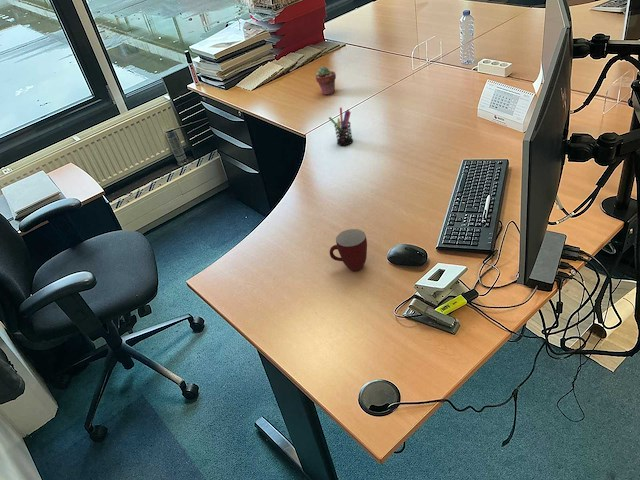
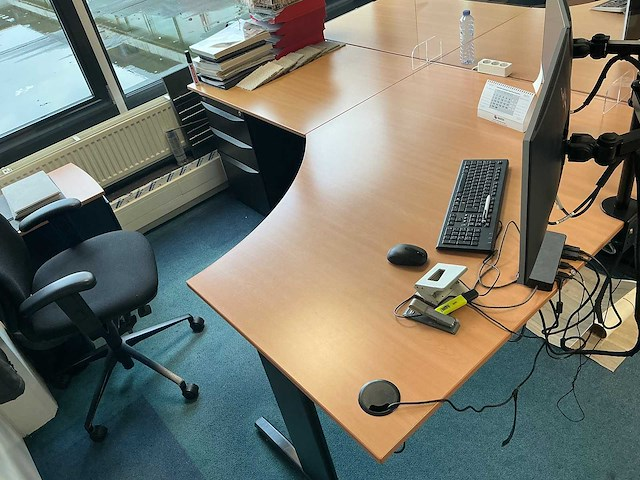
- mug (348, 253)
- potted succulent (326, 79)
- pen holder (340, 126)
